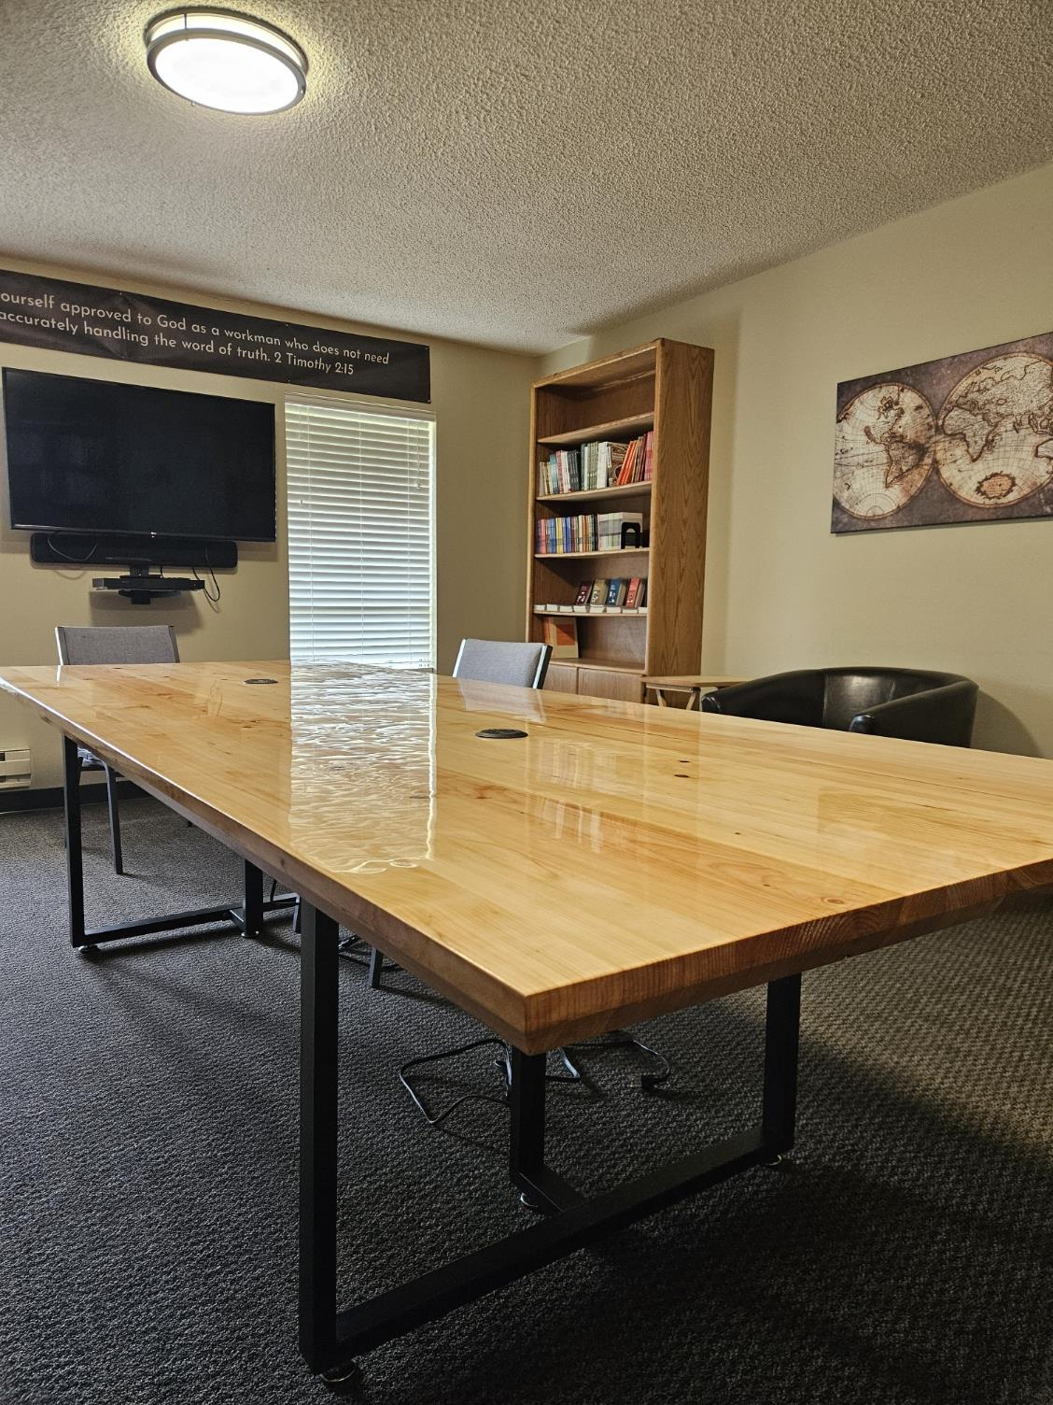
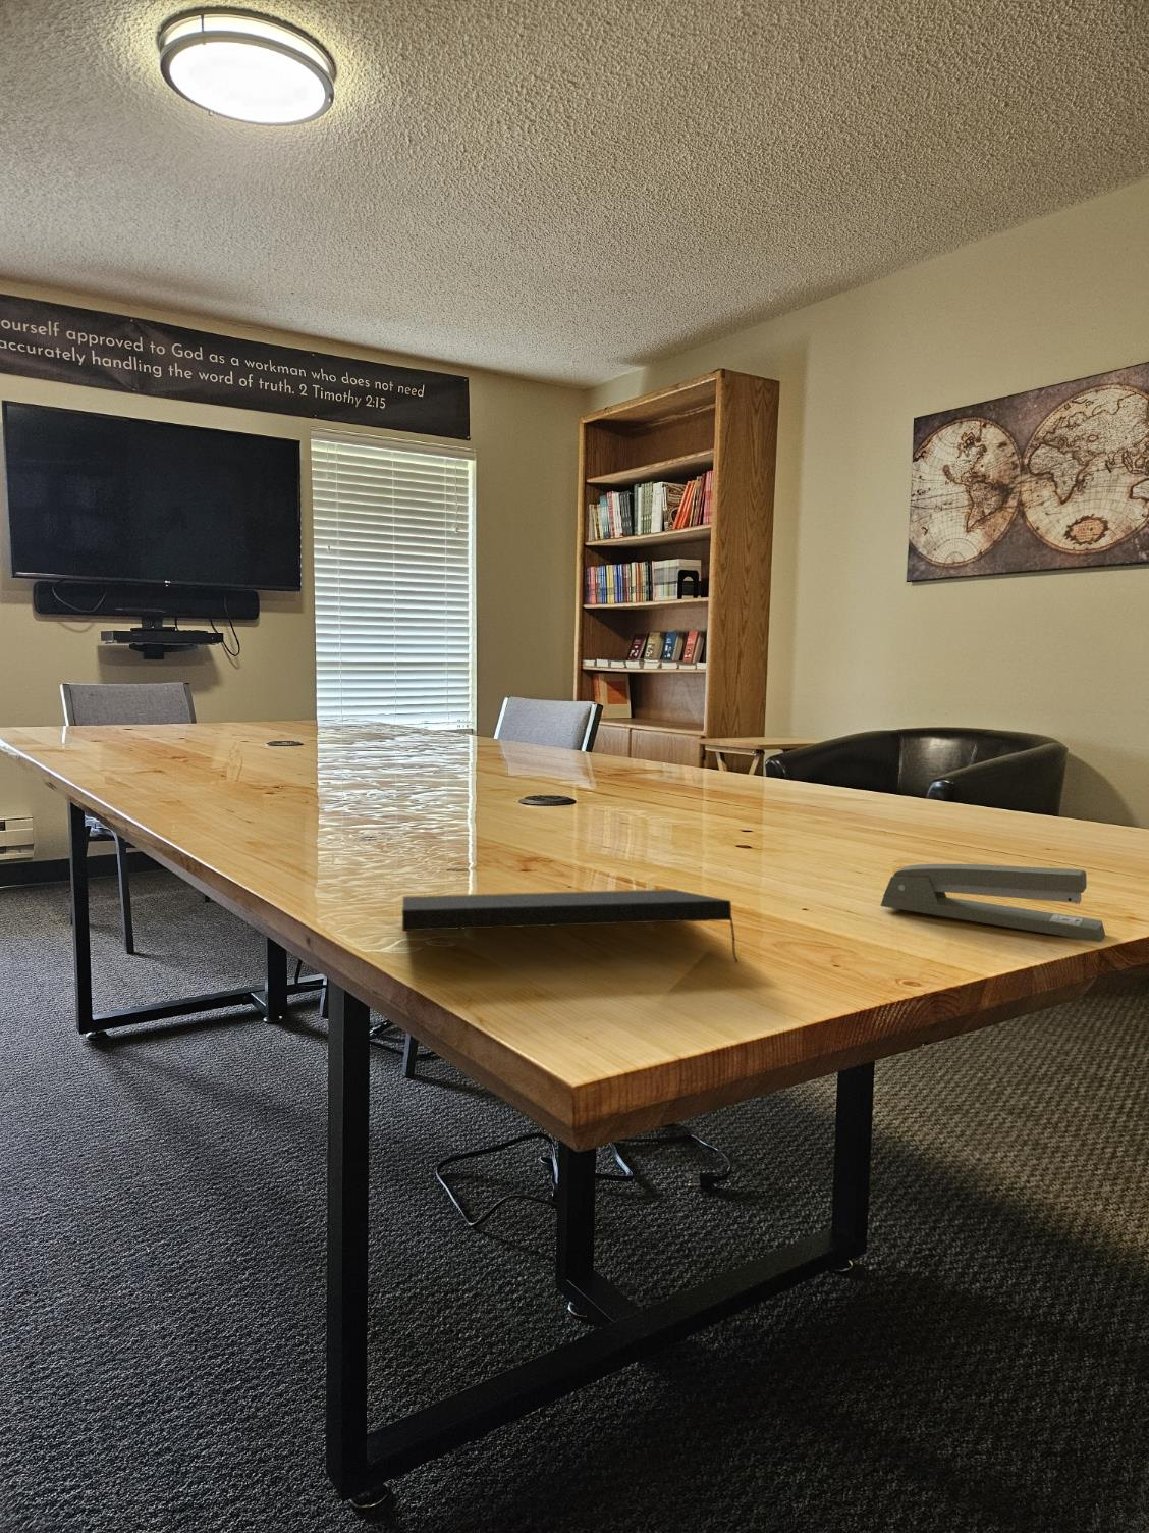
+ stapler (990, 890)
+ notepad (553, 908)
